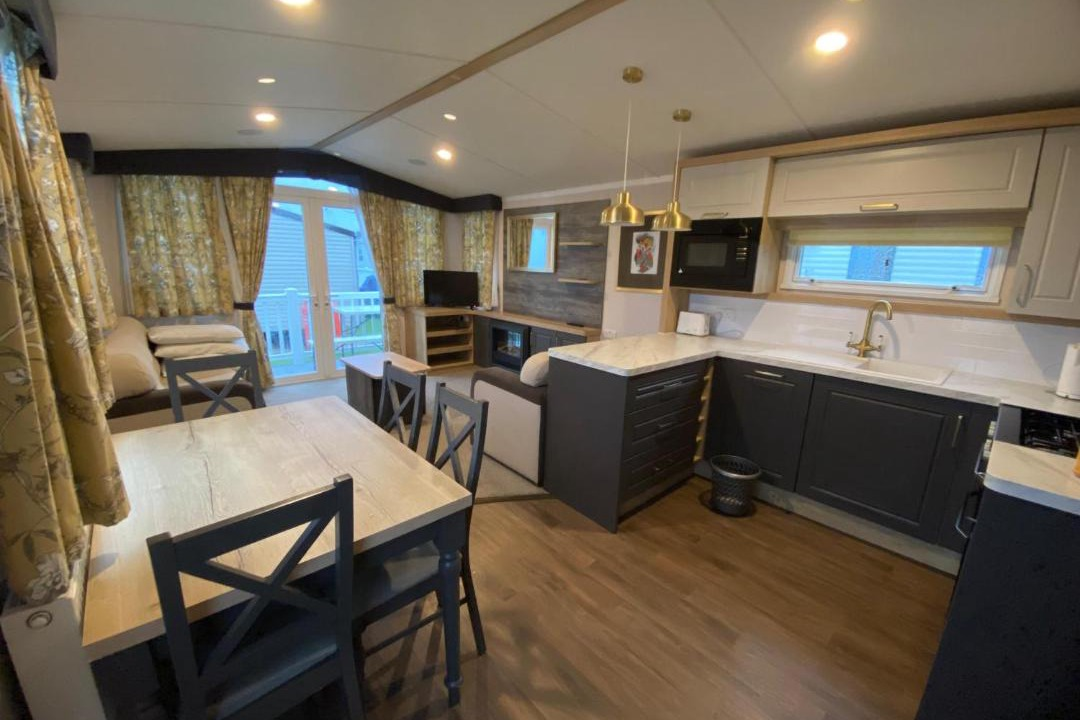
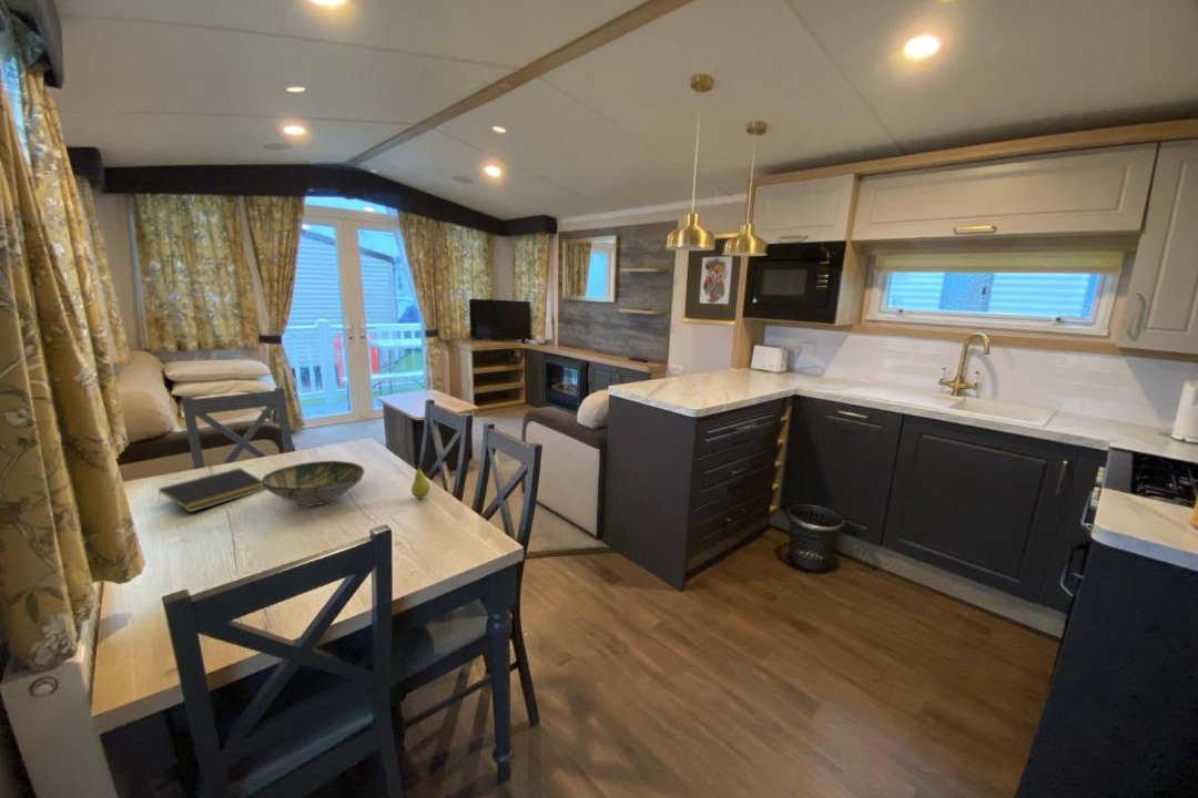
+ bowl (315, 485)
+ fruit (420, 480)
+ notepad (216, 488)
